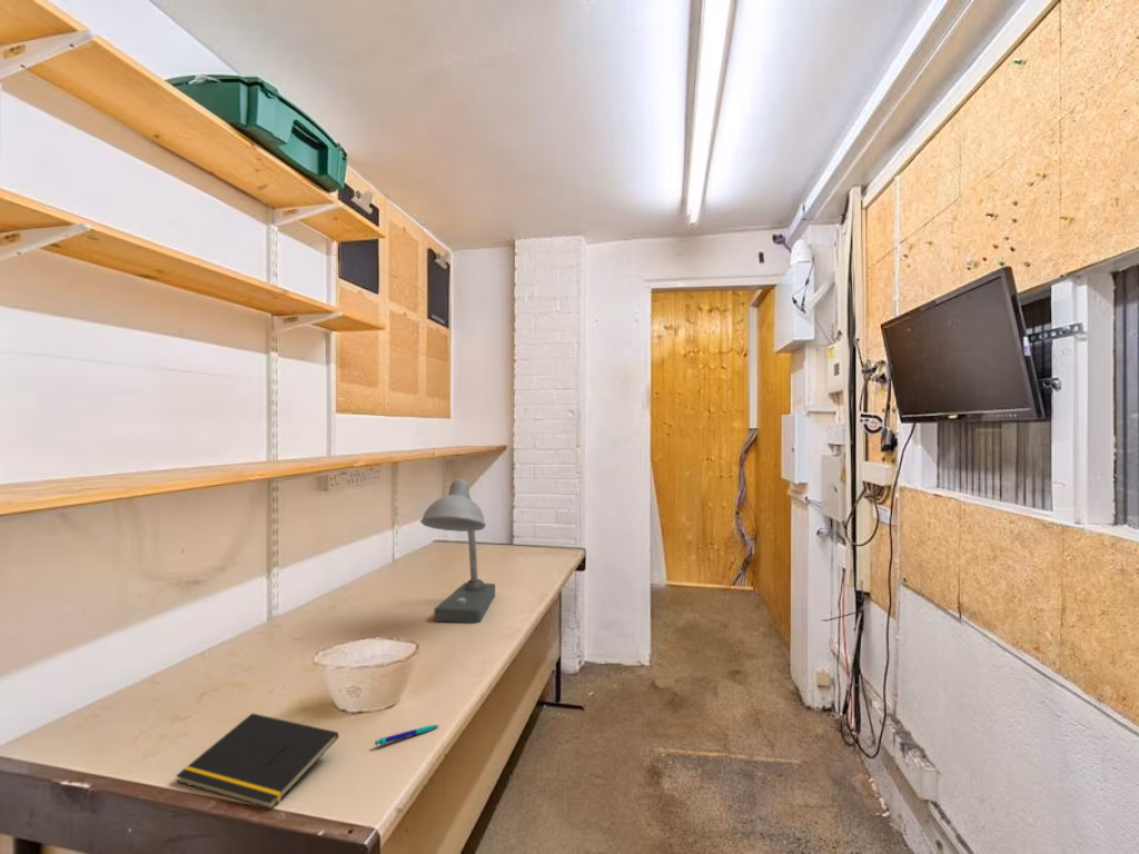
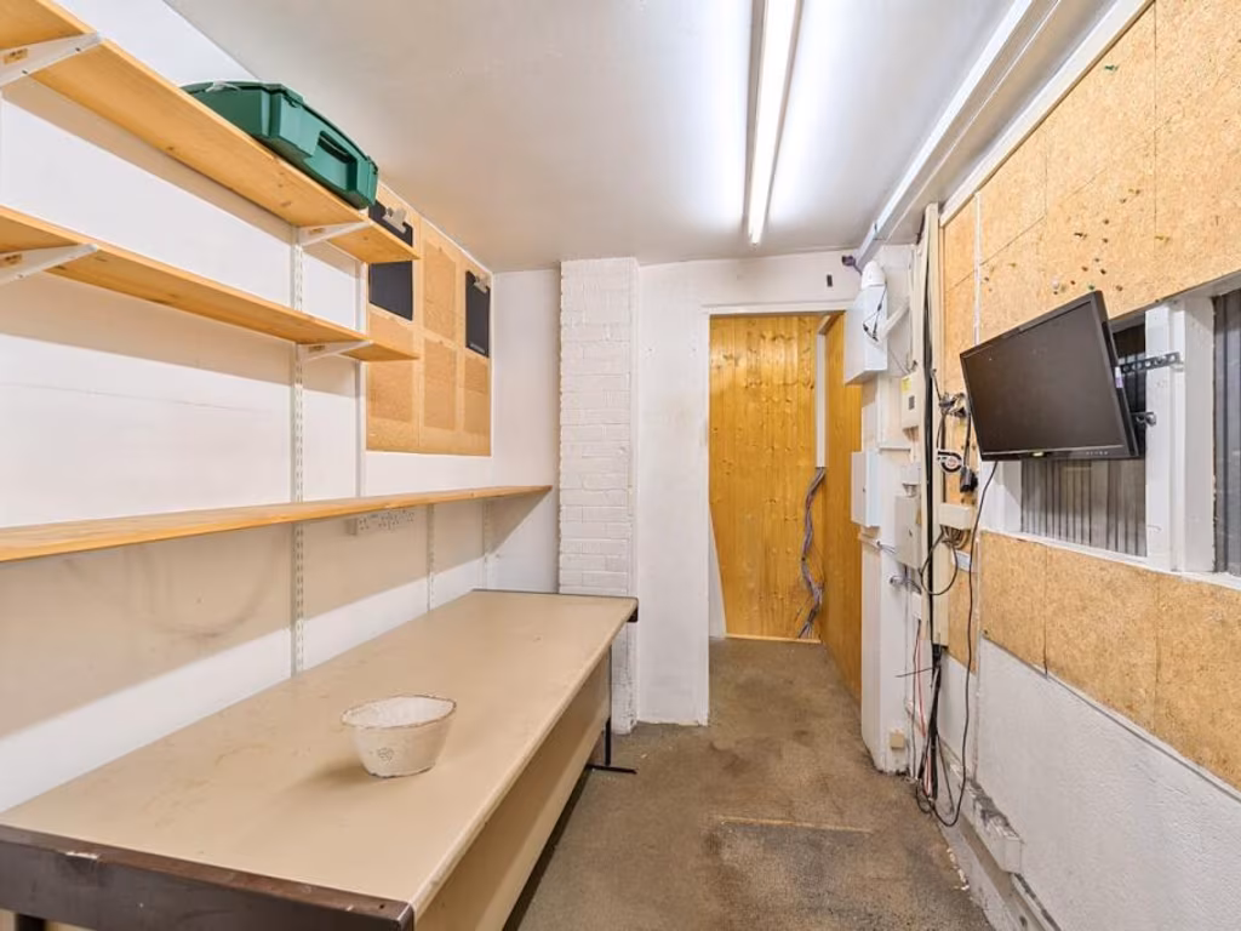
- notepad (260, 755)
- pen (408, 733)
- desk lamp (468, 544)
